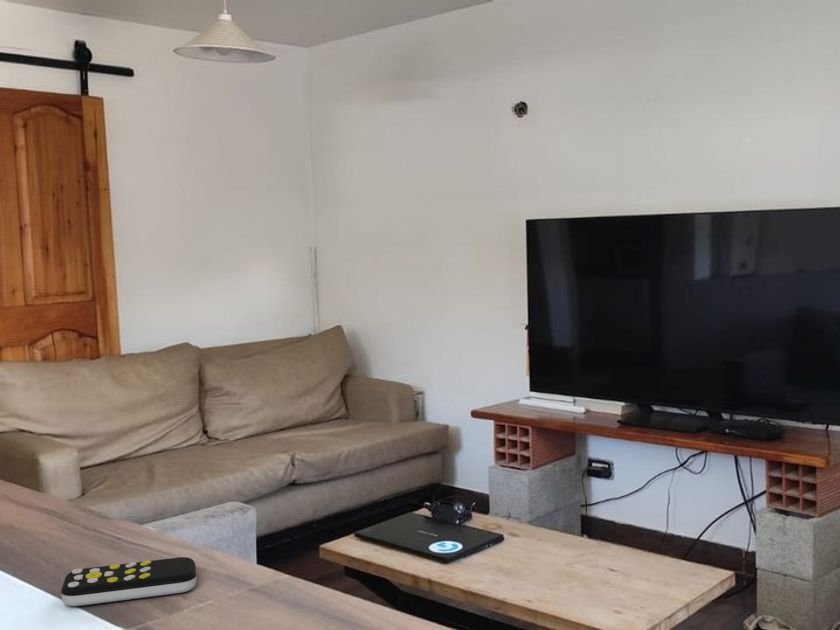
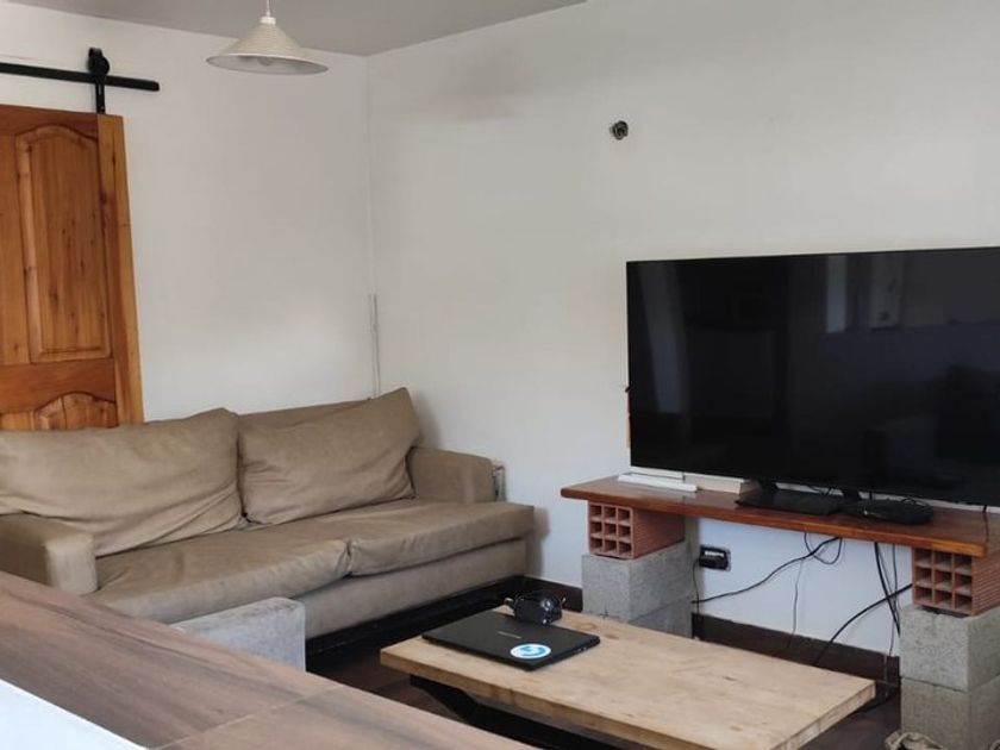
- remote control (130, 579)
